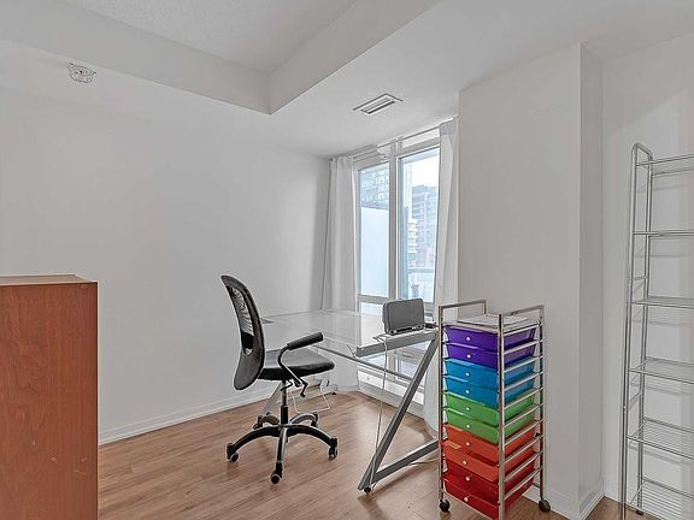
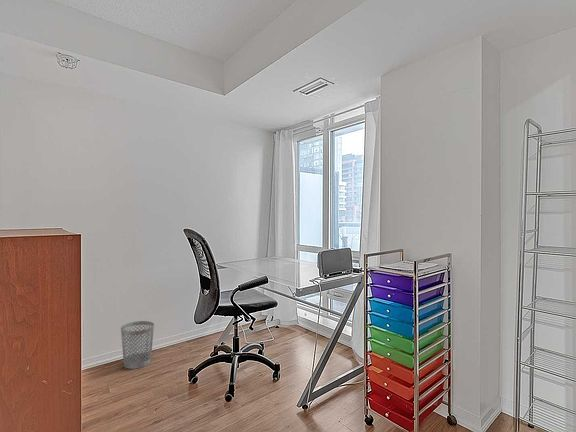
+ wastebasket (138, 344)
